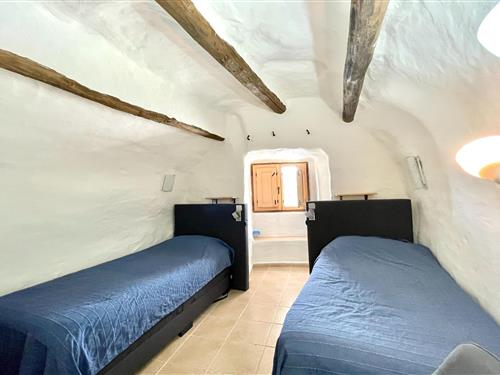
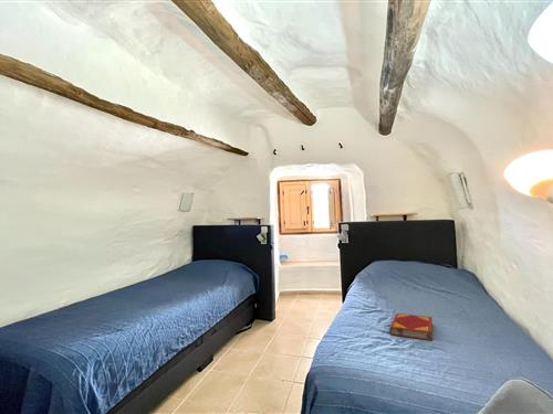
+ hardback book (411, 325)
